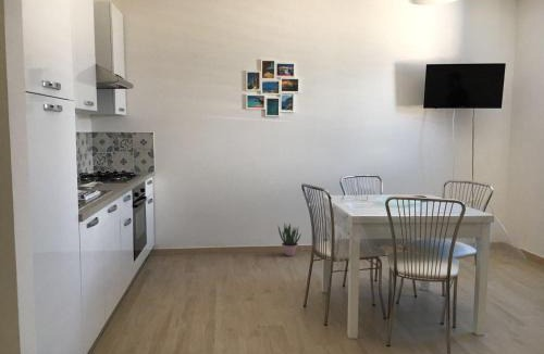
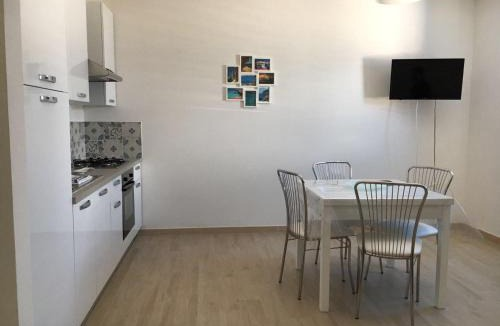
- potted plant (288, 239)
